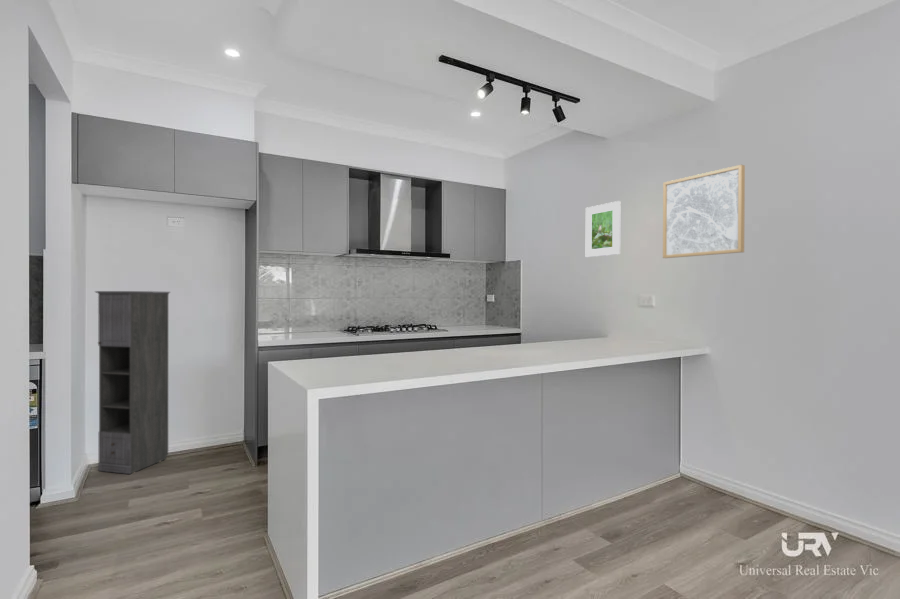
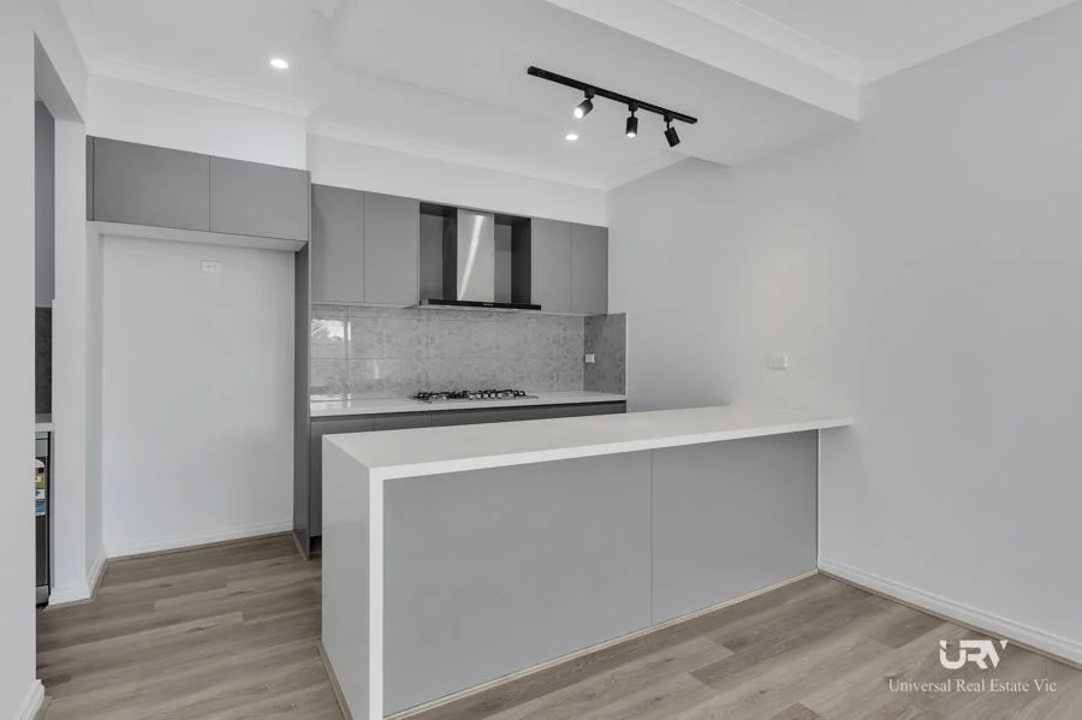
- storage cabinet (134, 378)
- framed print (602, 230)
- wall art (700, 215)
